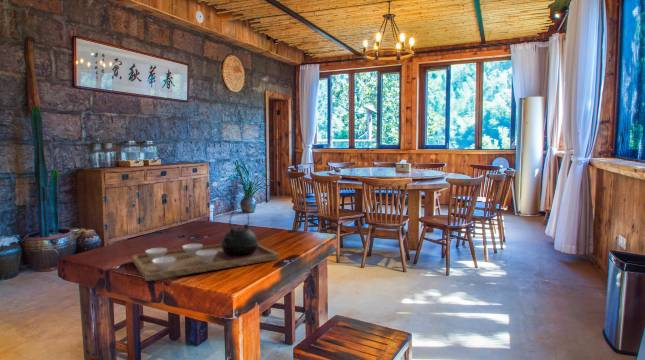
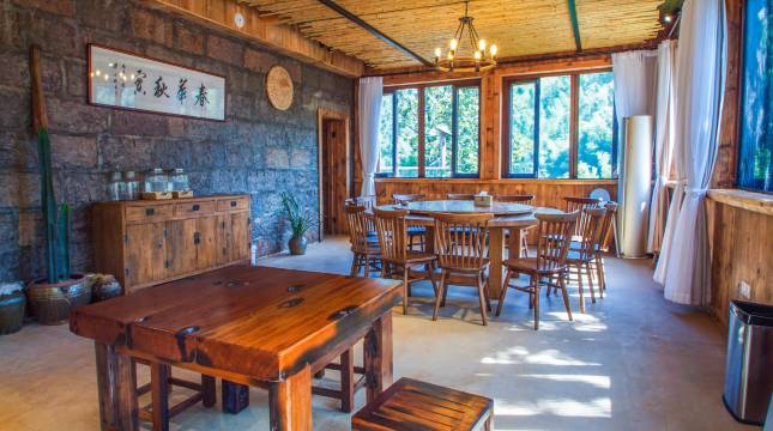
- tea set (201, 244)
